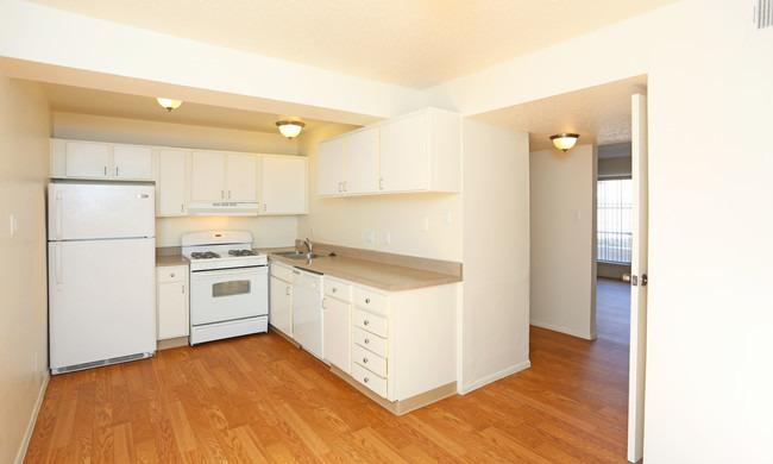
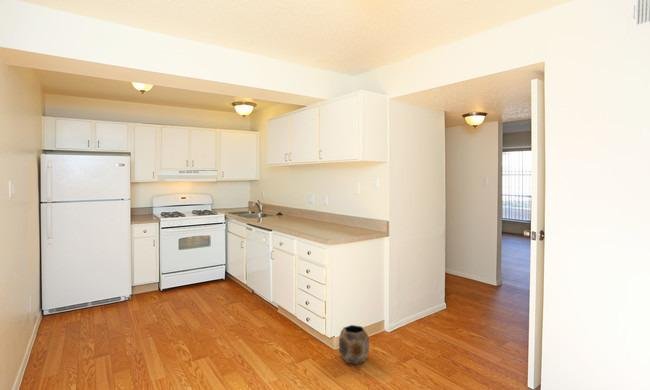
+ planter (354, 344)
